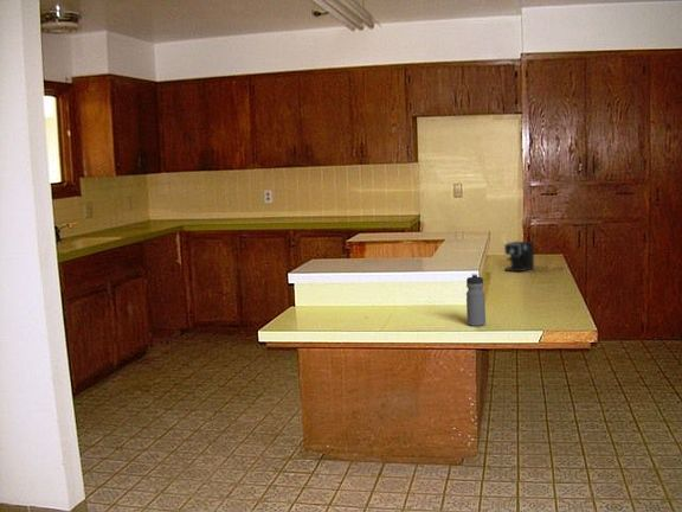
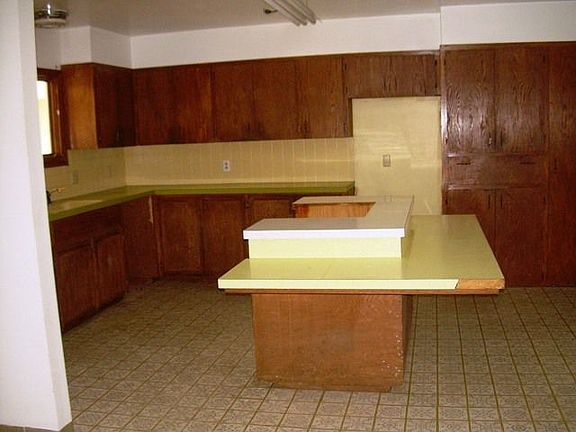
- water bottle (475, 299)
- coffee maker (533, 256)
